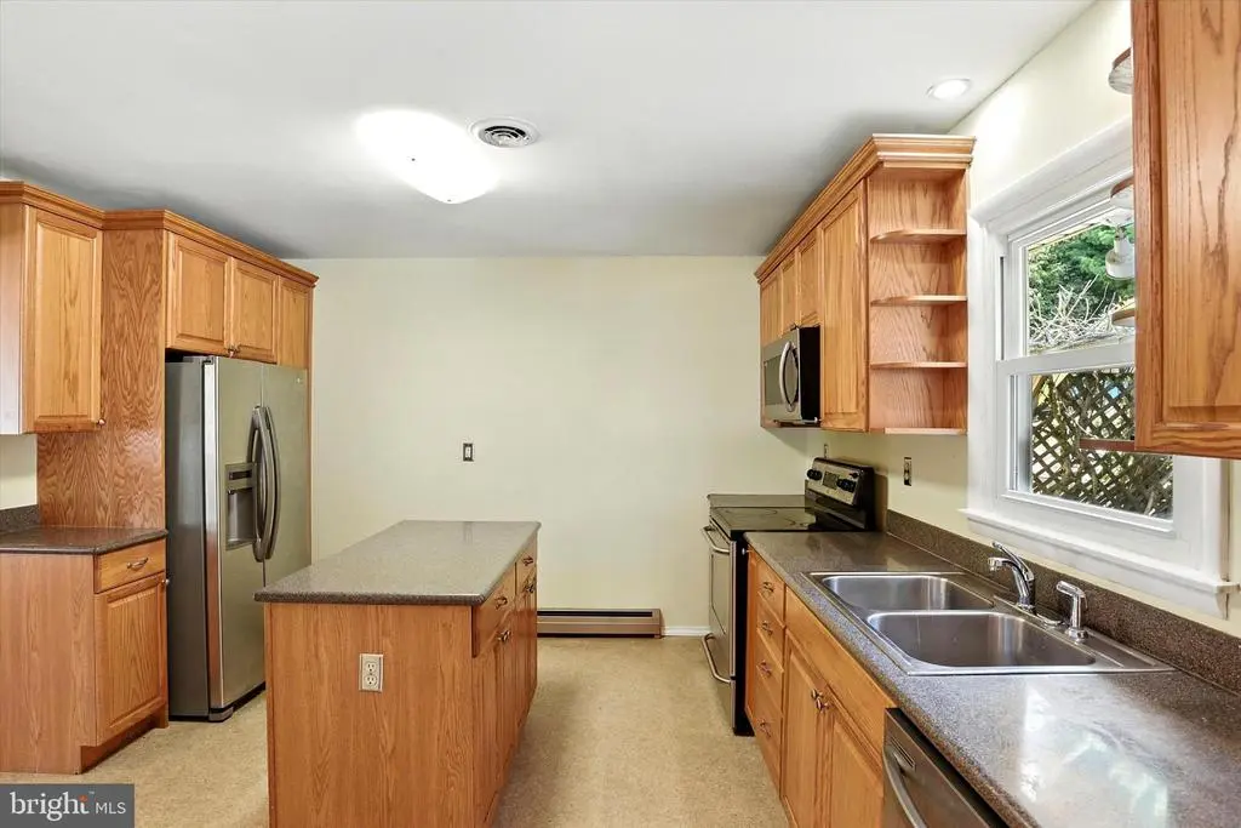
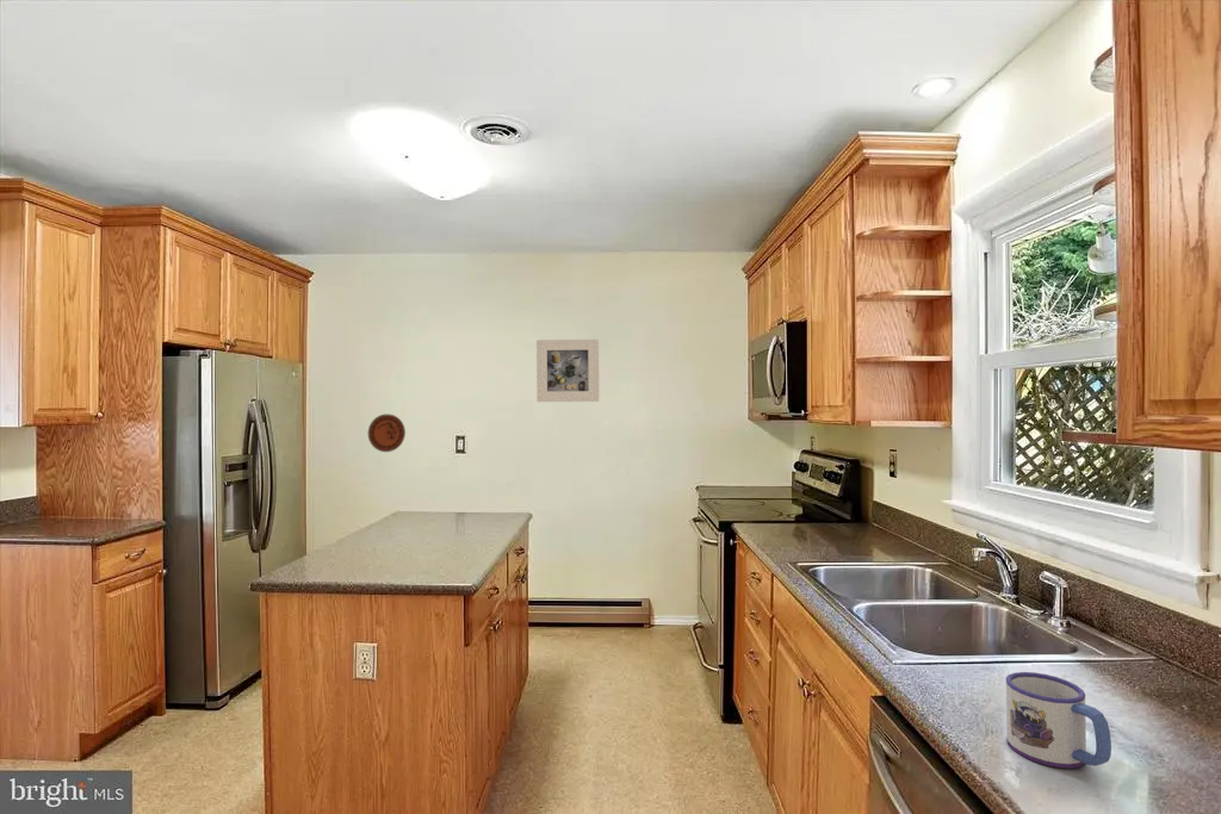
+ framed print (568, 371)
+ decorative plate (386, 433)
+ mug (1058, 722)
